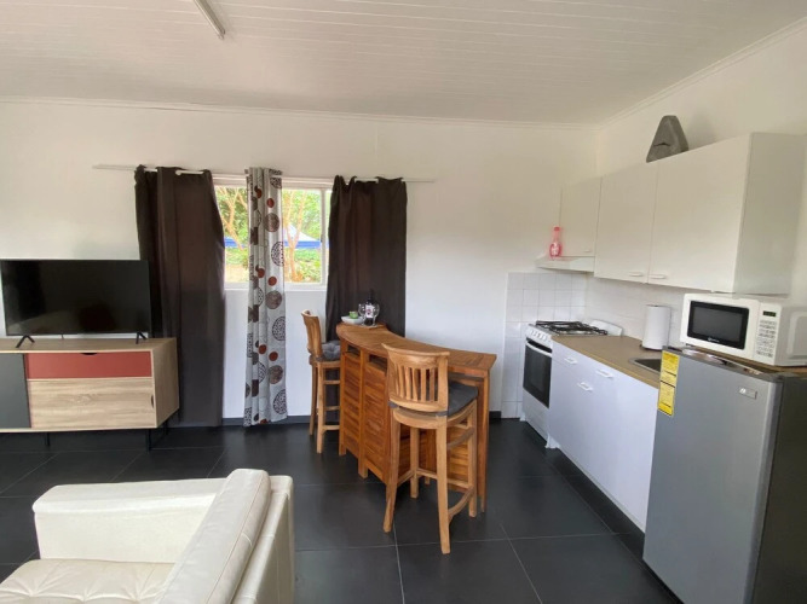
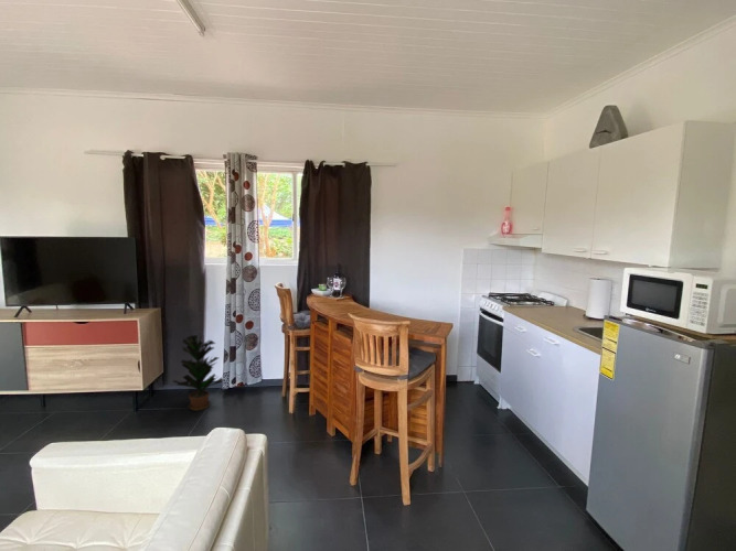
+ potted plant (198, 370)
